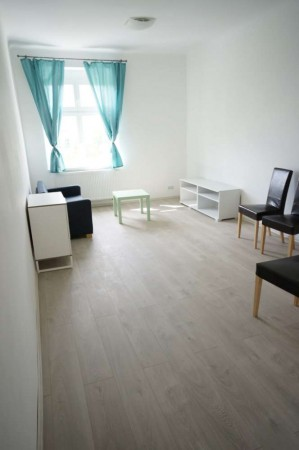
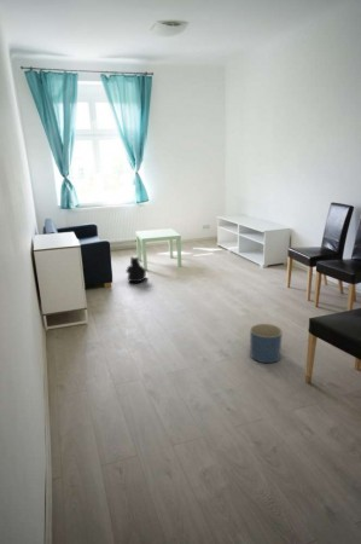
+ planter (264, 342)
+ plush toy (135, 267)
